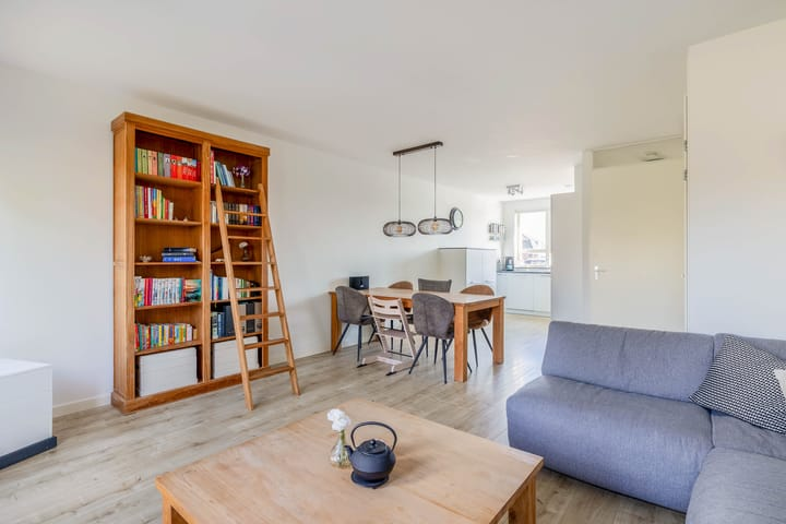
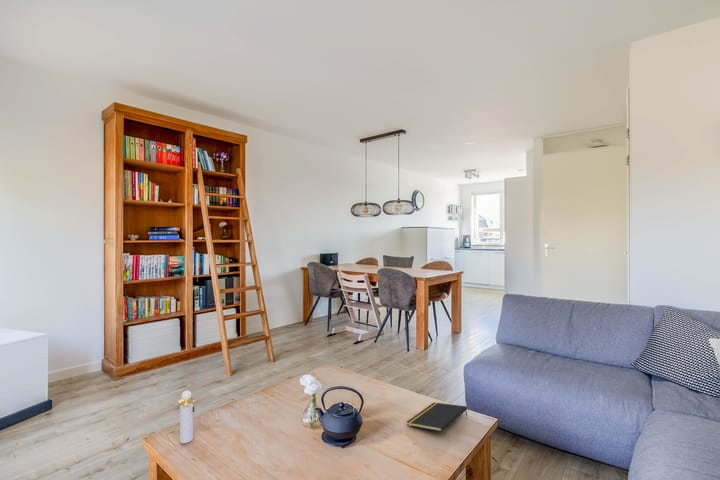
+ perfume bottle (186, 416)
+ notepad (437, 415)
